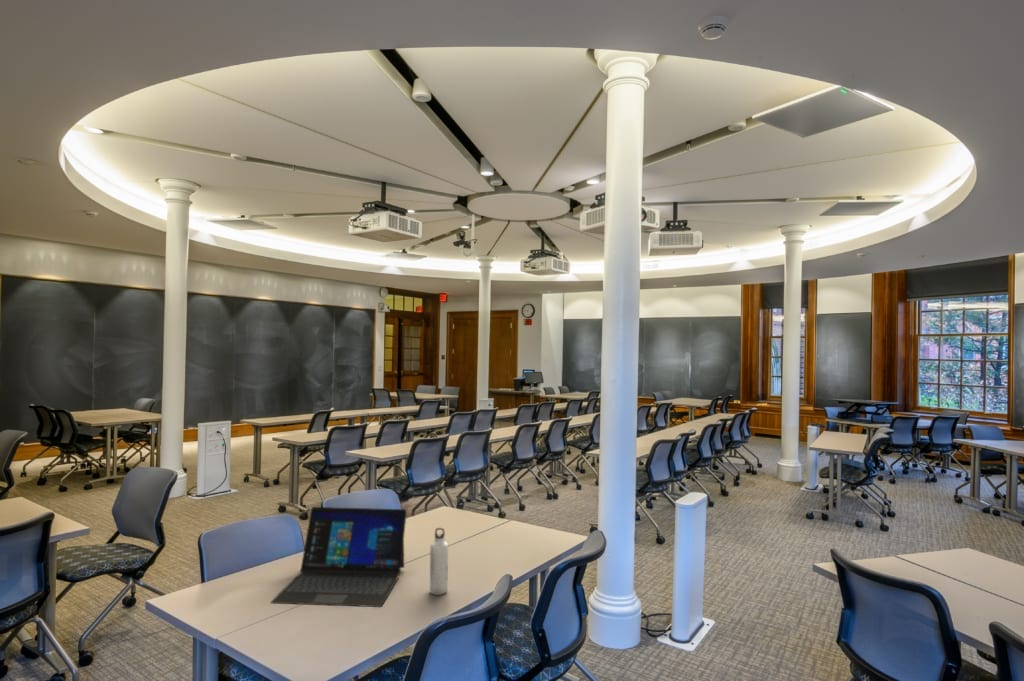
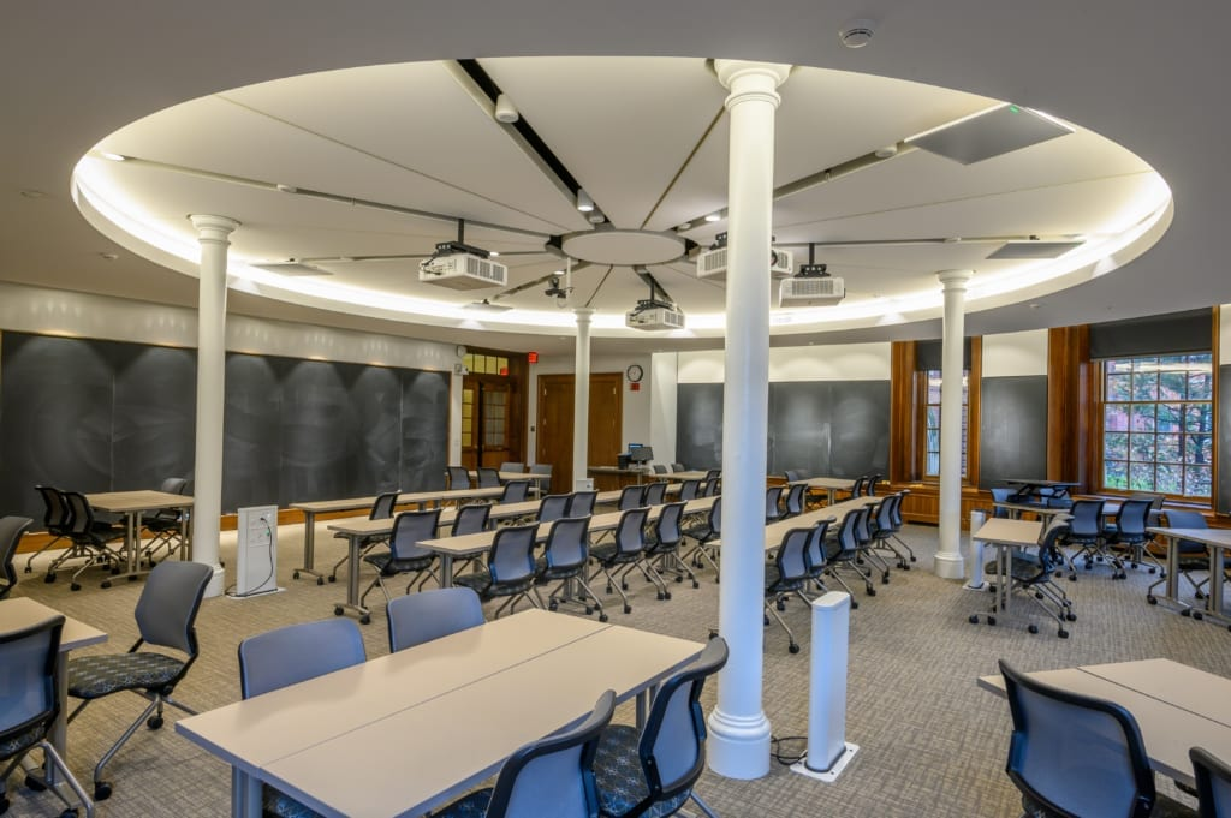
- water bottle (439, 559)
- laptop (344, 552)
